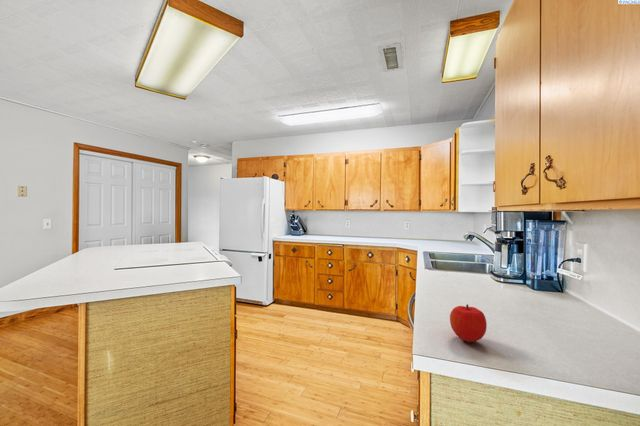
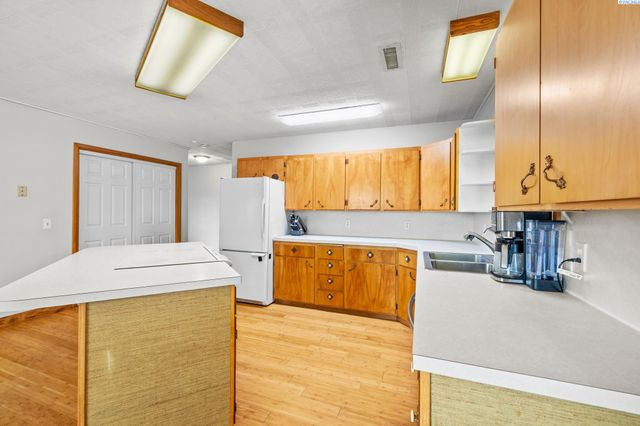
- fruit (467, 322)
